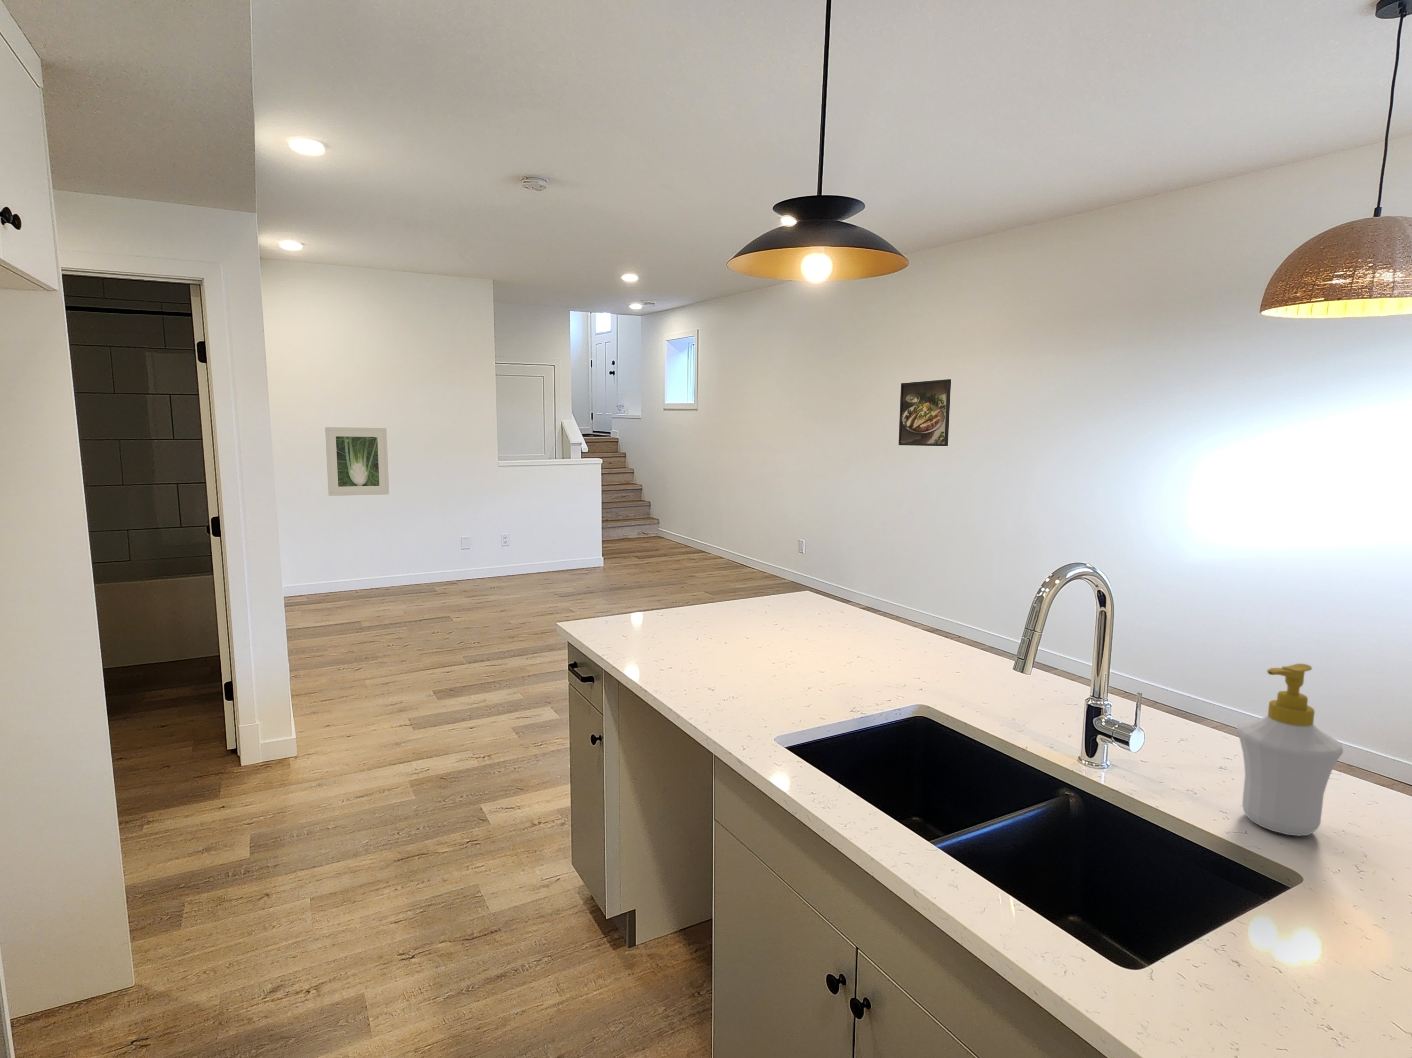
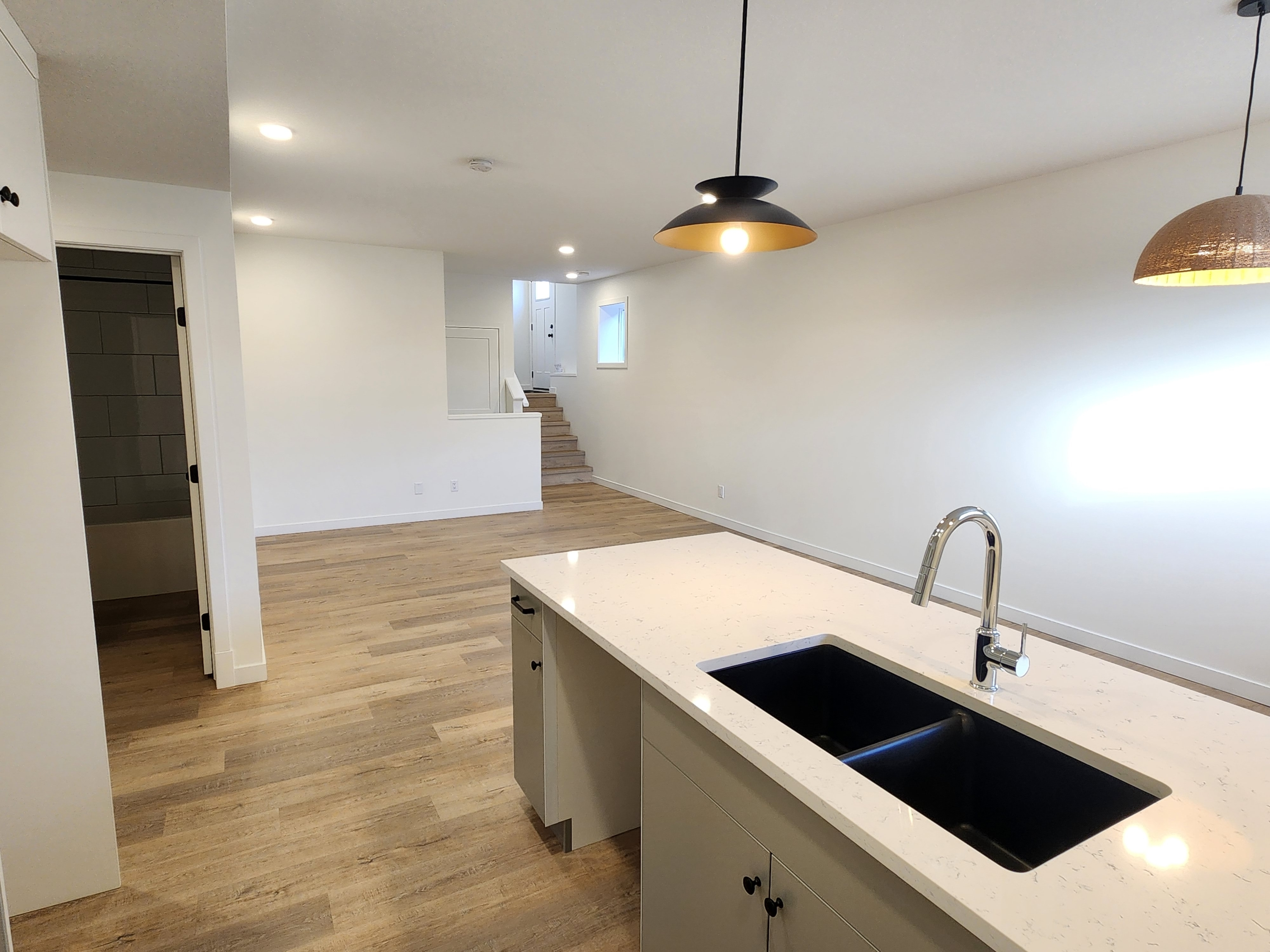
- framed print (358, 461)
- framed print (924, 413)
- soap bottle (1287, 746)
